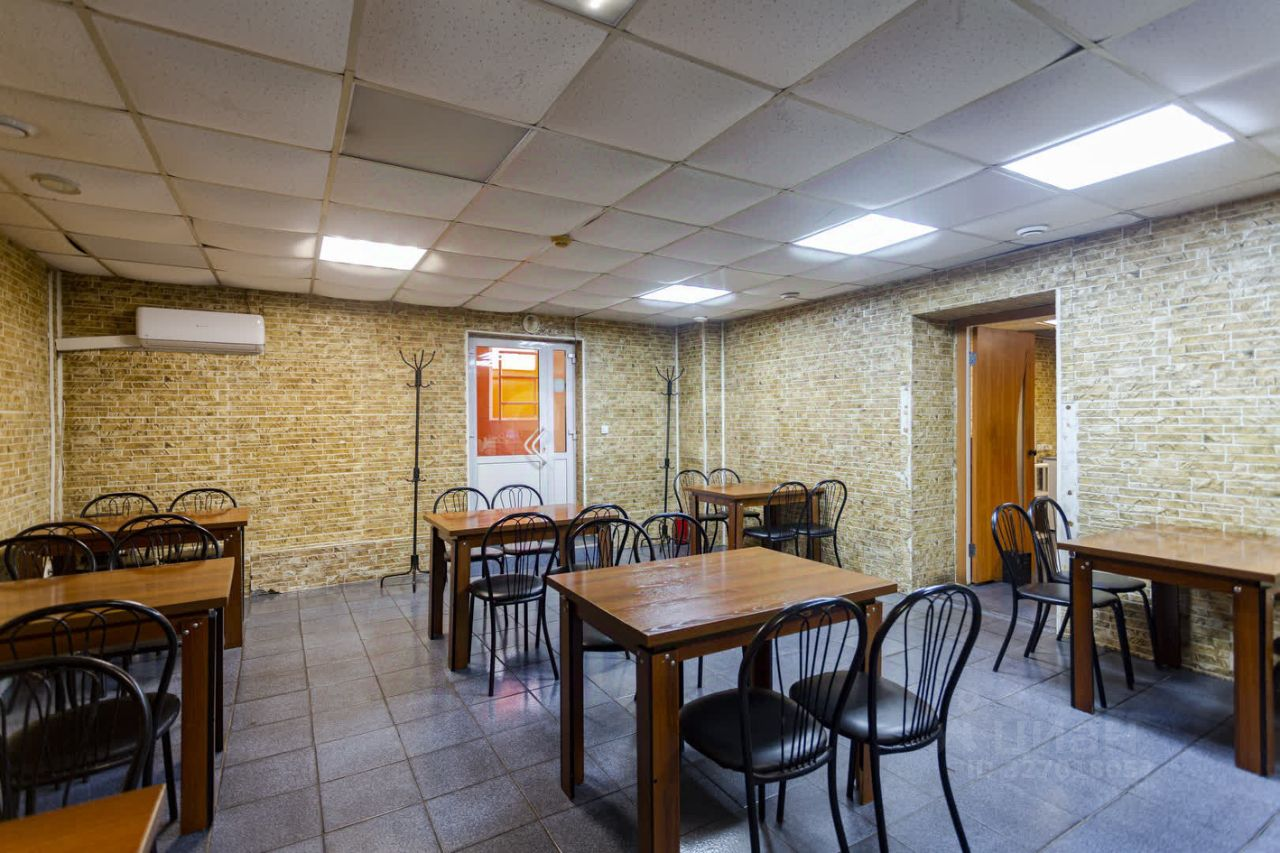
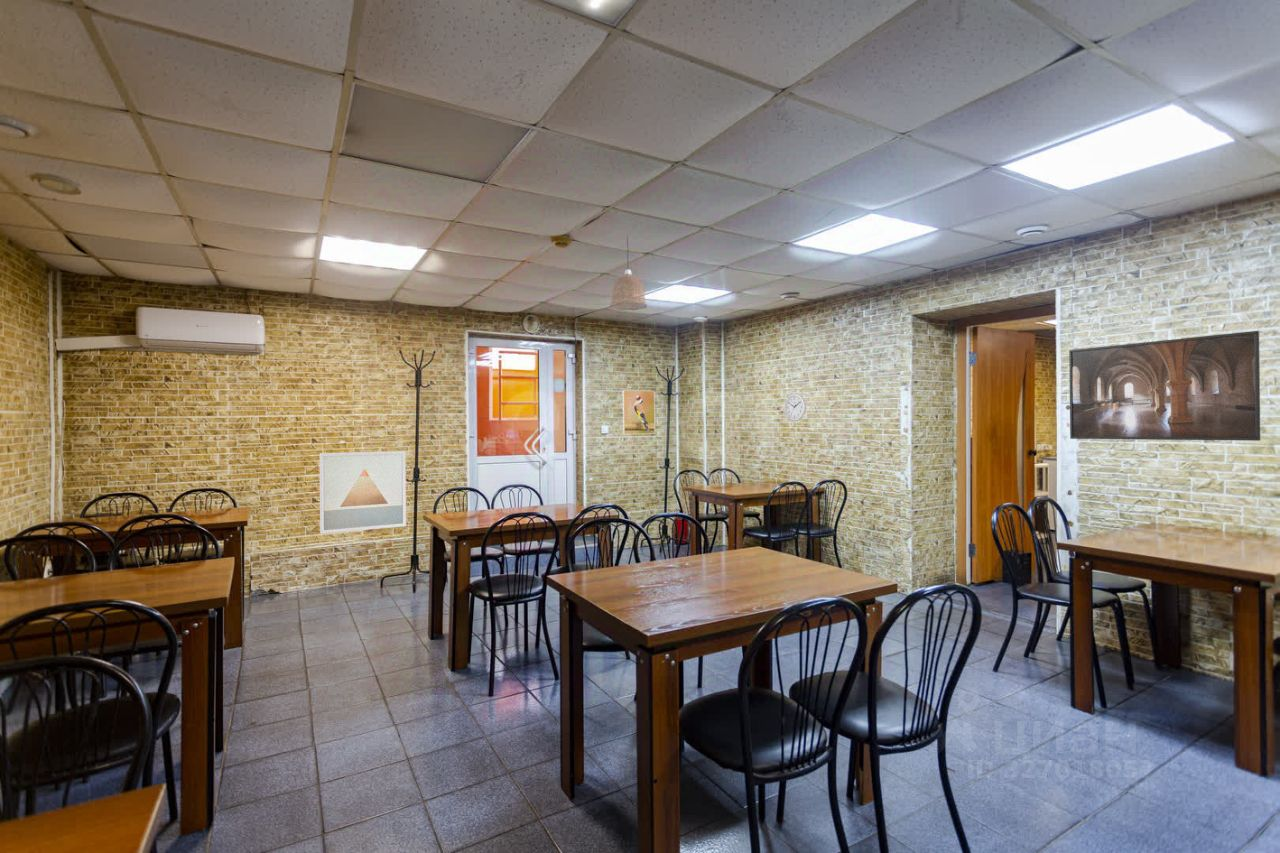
+ wall art (364, 490)
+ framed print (638, 412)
+ pendant lamp (627, 271)
+ wall clock (794, 407)
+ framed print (1154, 390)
